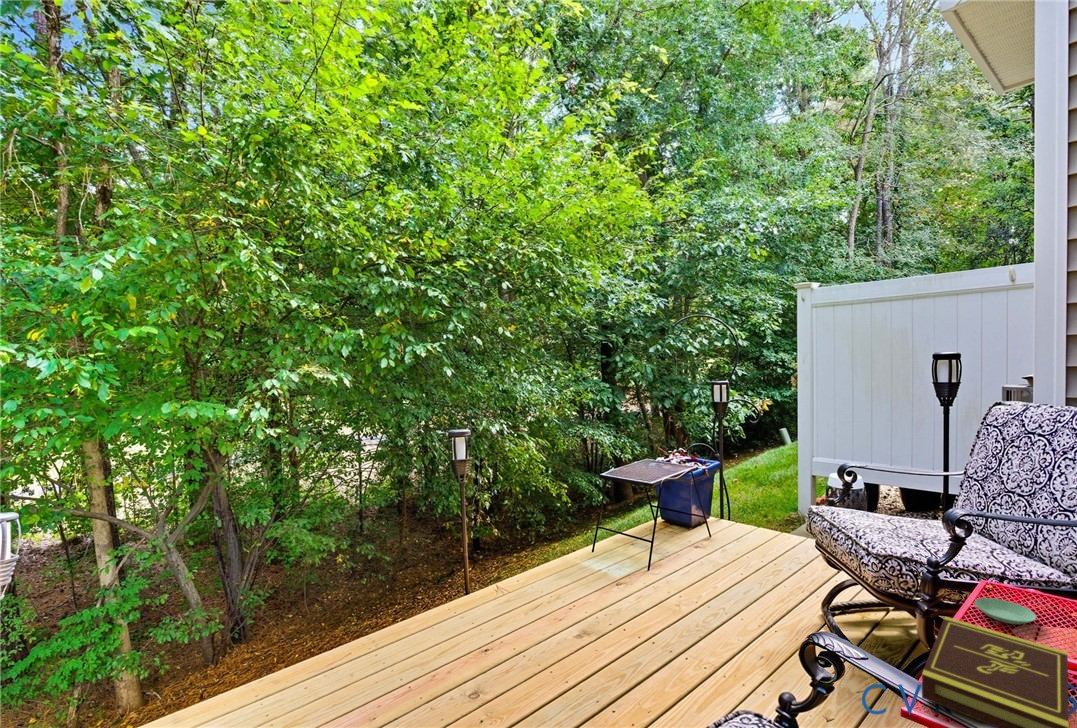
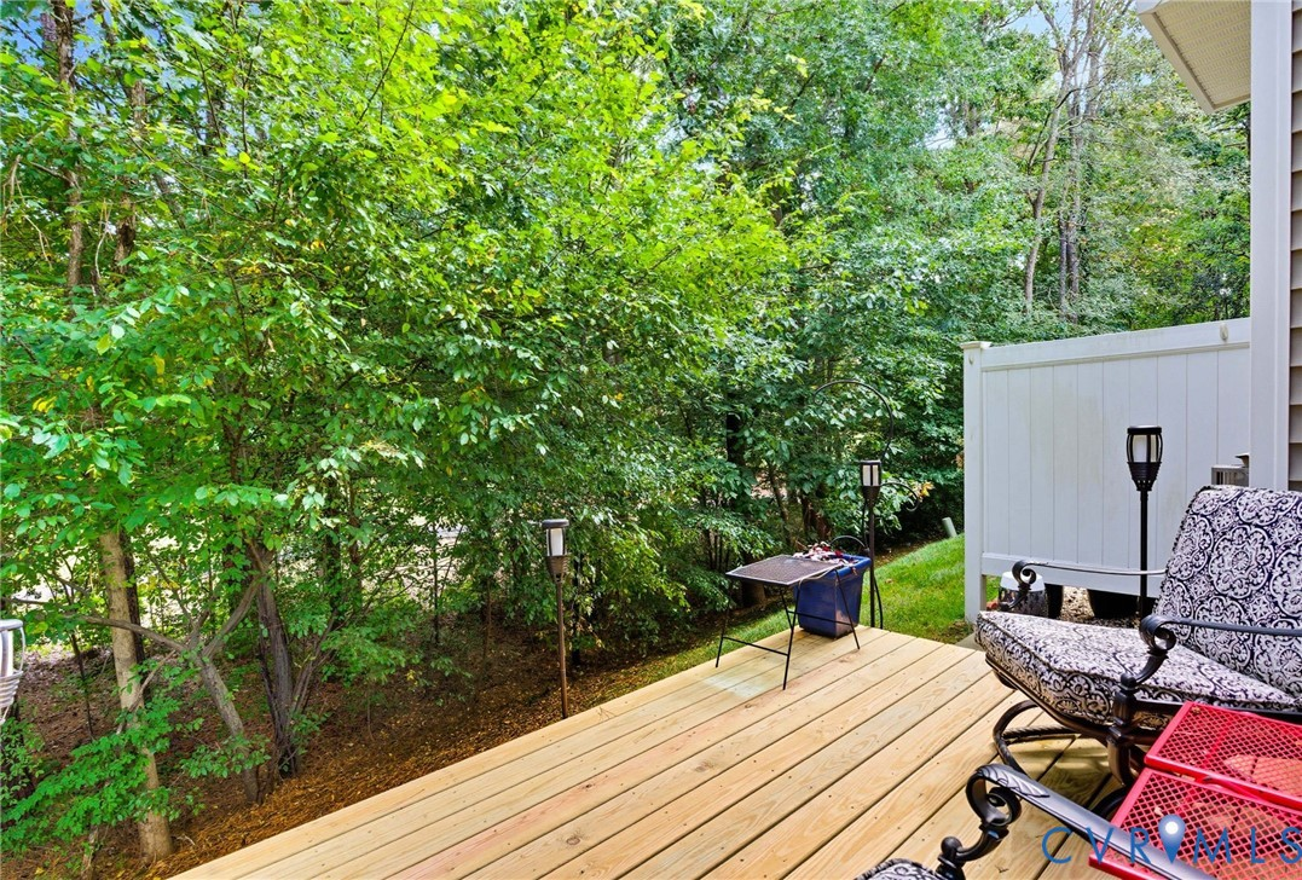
- book (996, 674)
- saucer (1004, 613)
